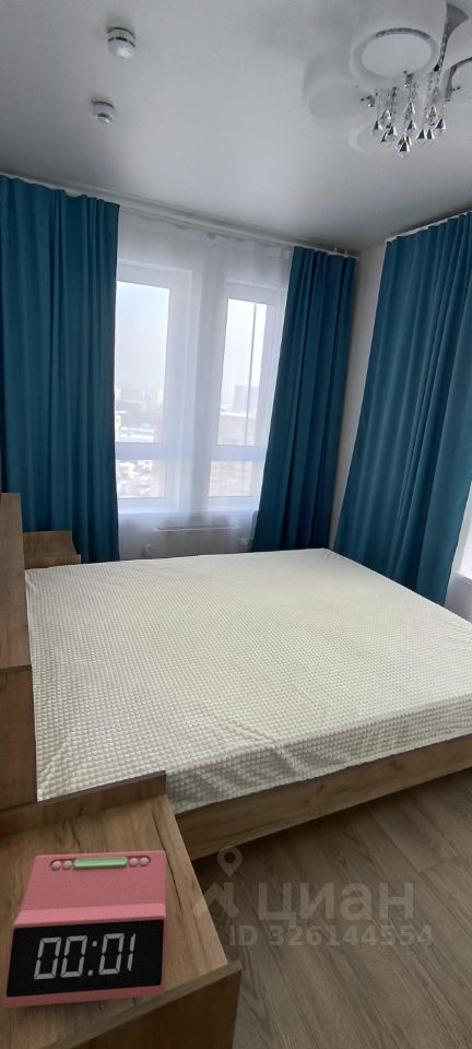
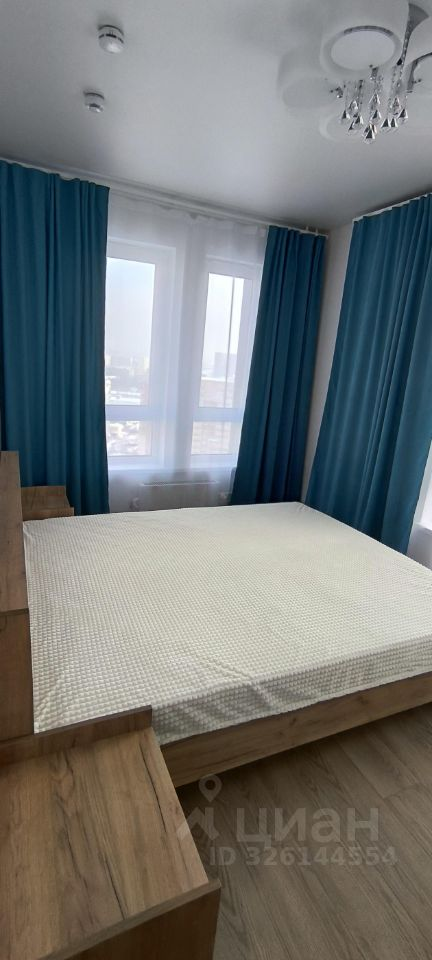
- alarm clock (94, 916)
